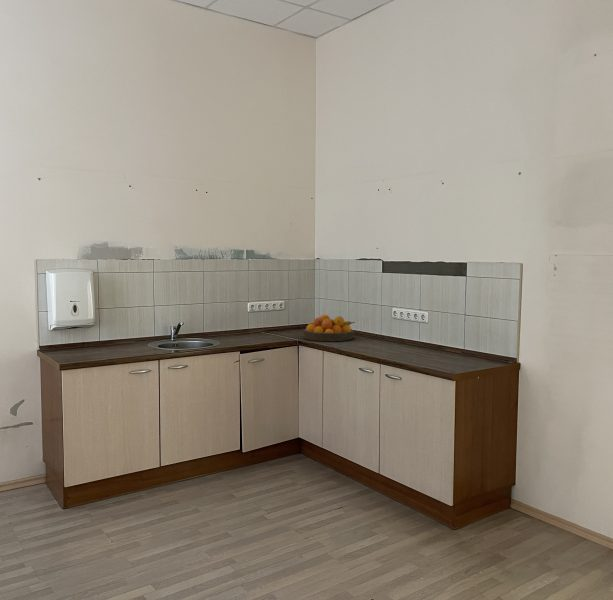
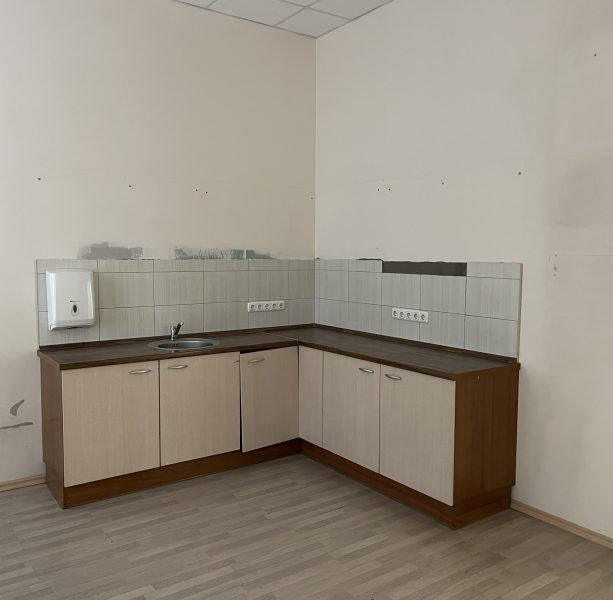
- fruit bowl (328, 326)
